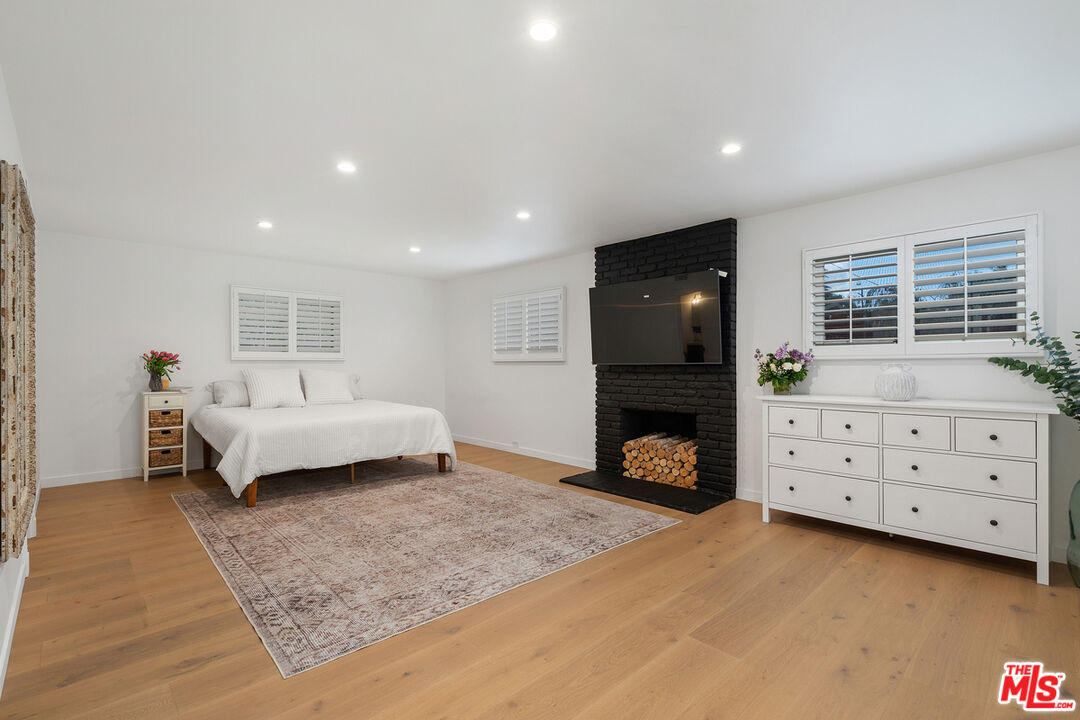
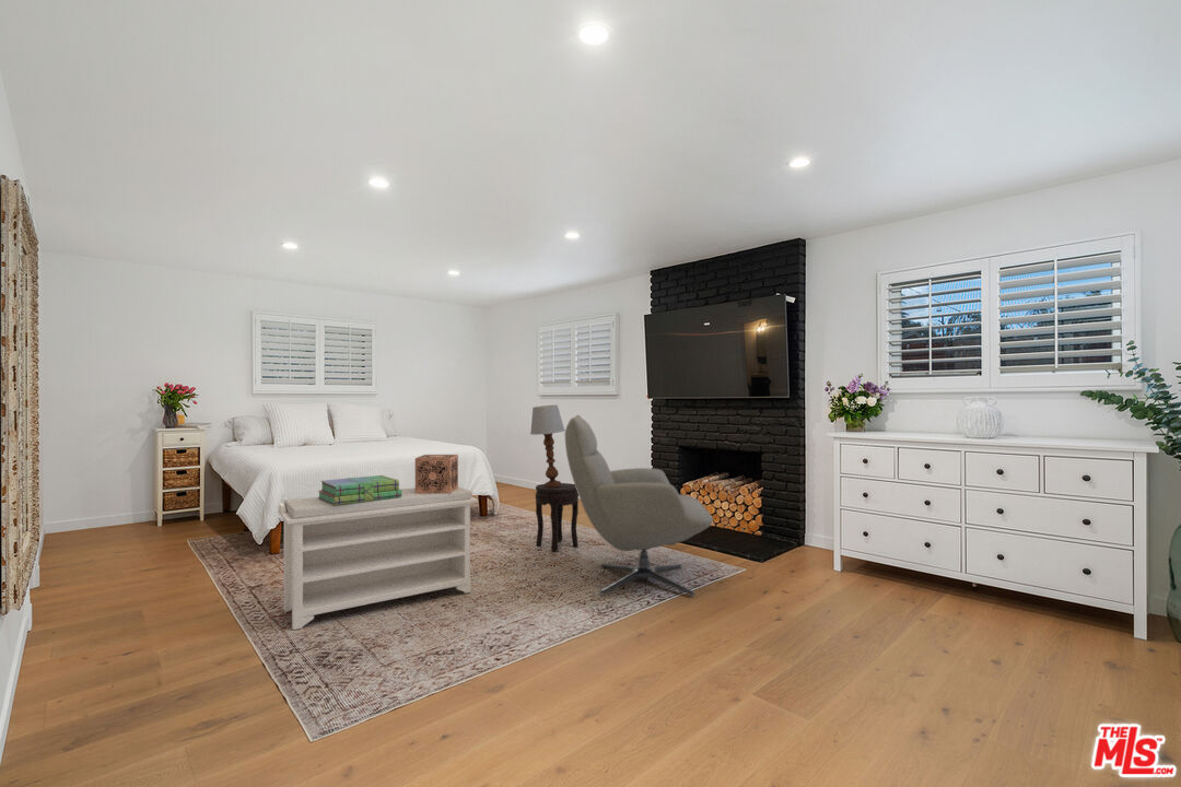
+ table lamp (552, 446)
+ side table (557, 516)
+ stack of books (360, 489)
+ chair (636, 497)
+ bench (382, 548)
+ decorative box (436, 472)
